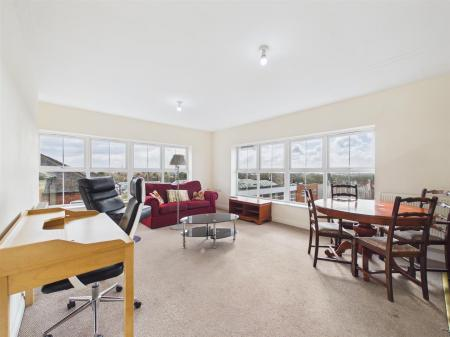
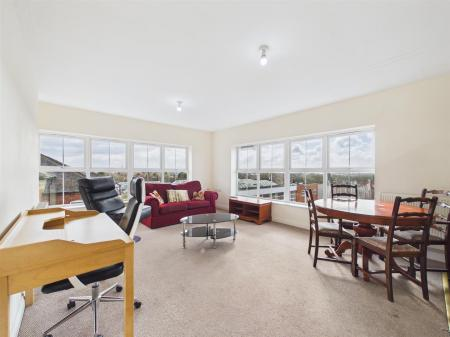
- floor lamp (178, 191)
